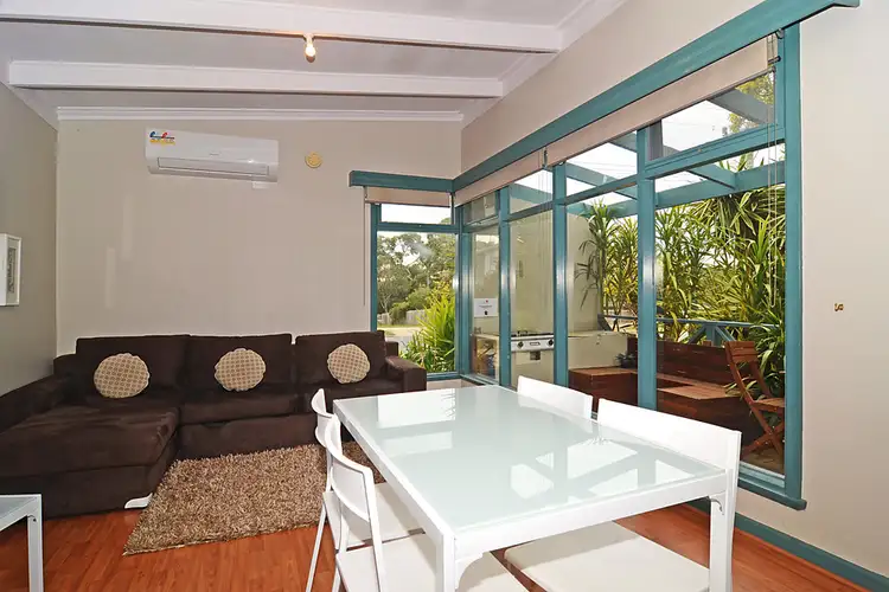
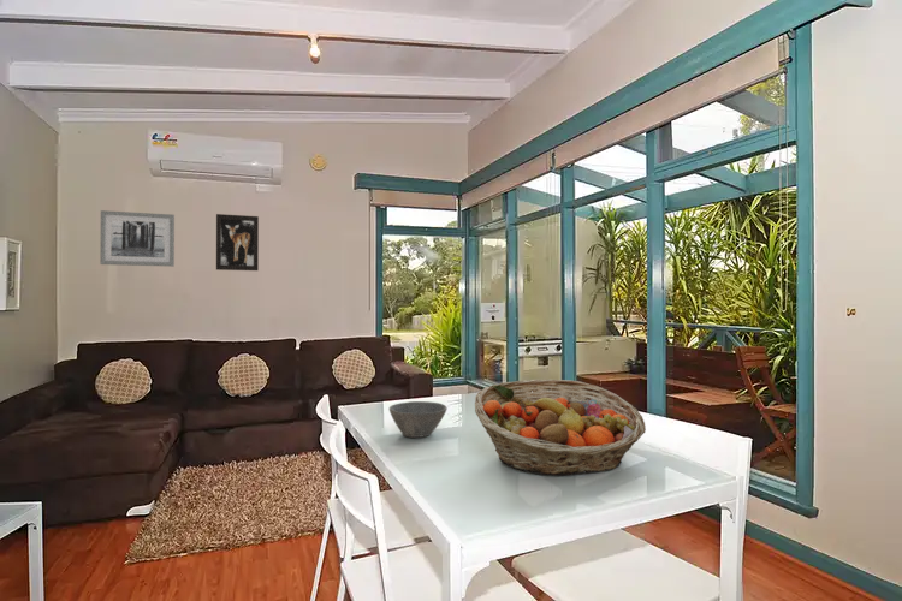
+ fruit basket (557, 423)
+ wall art (137, 238)
+ bowl (417, 419)
+ wall art (237, 243)
